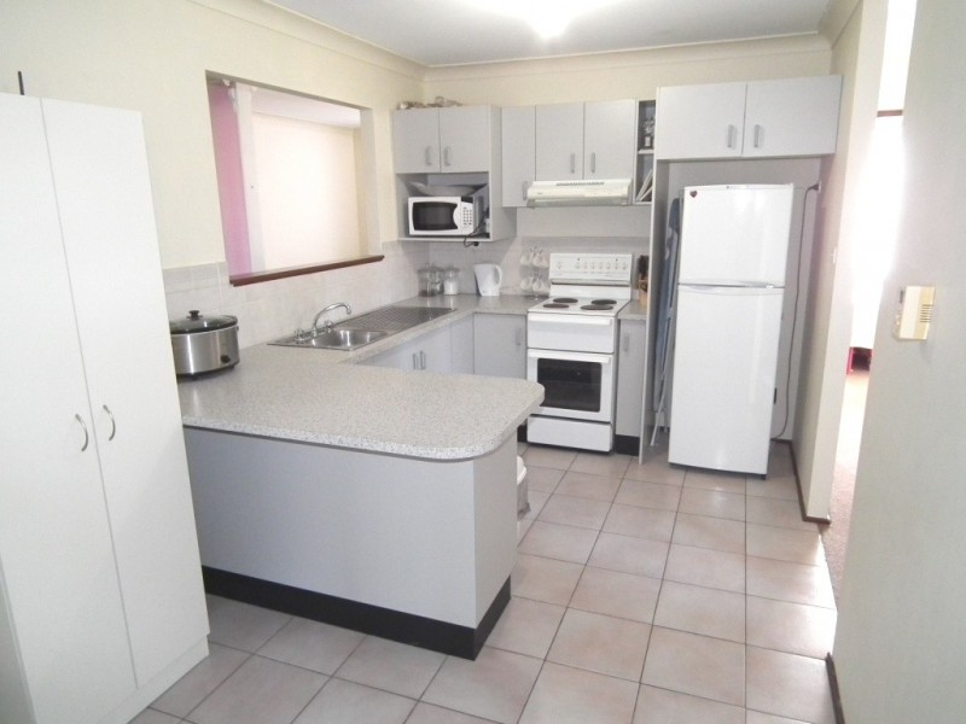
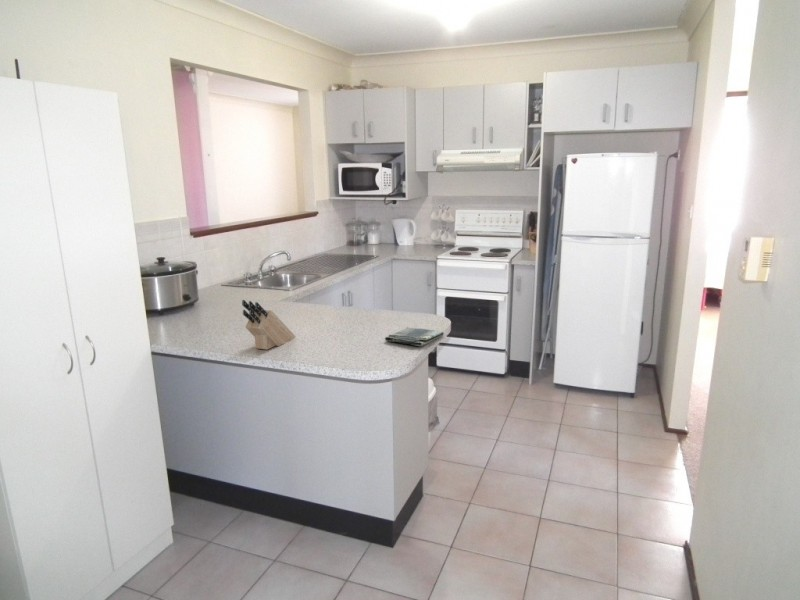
+ knife block (267, 320)
+ dish towel (414, 335)
